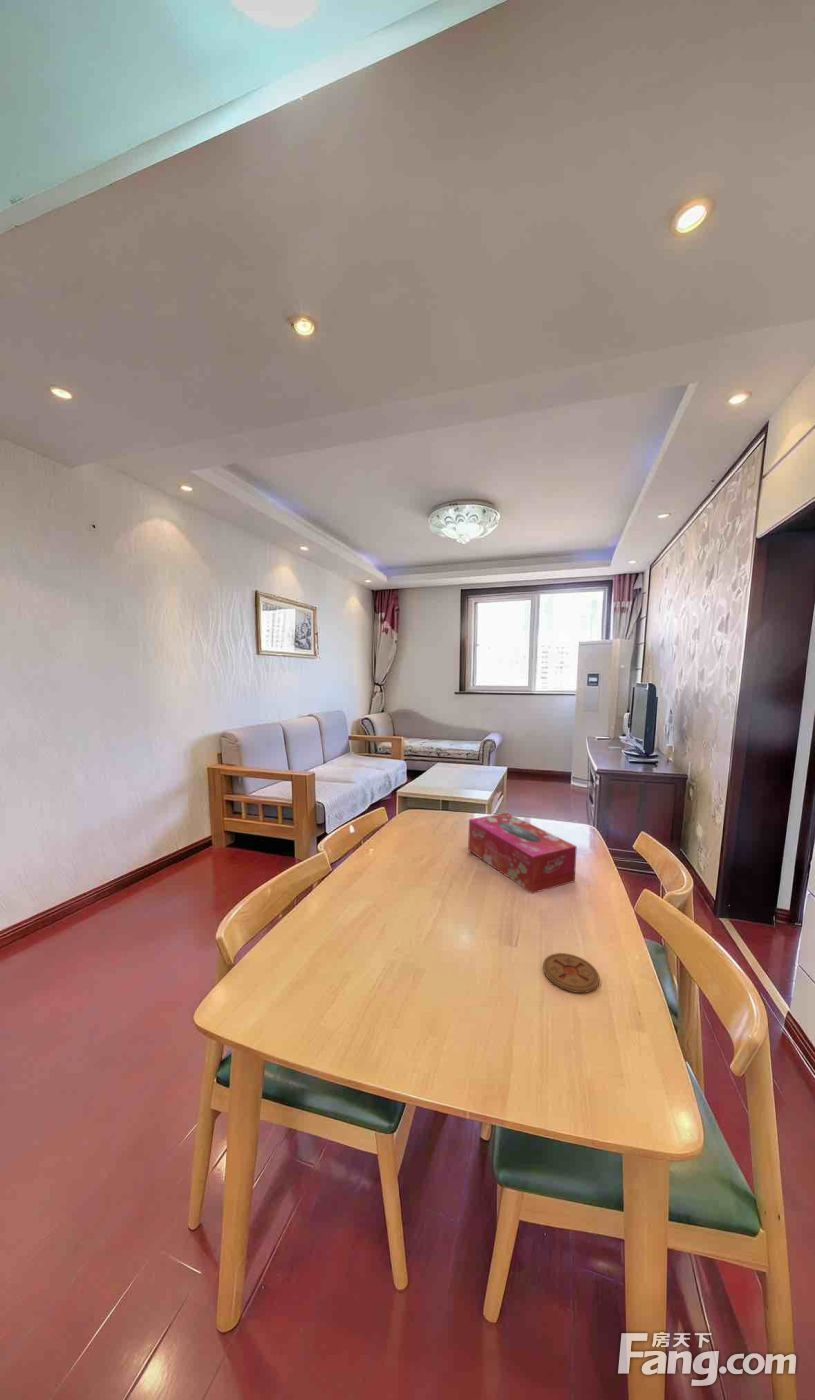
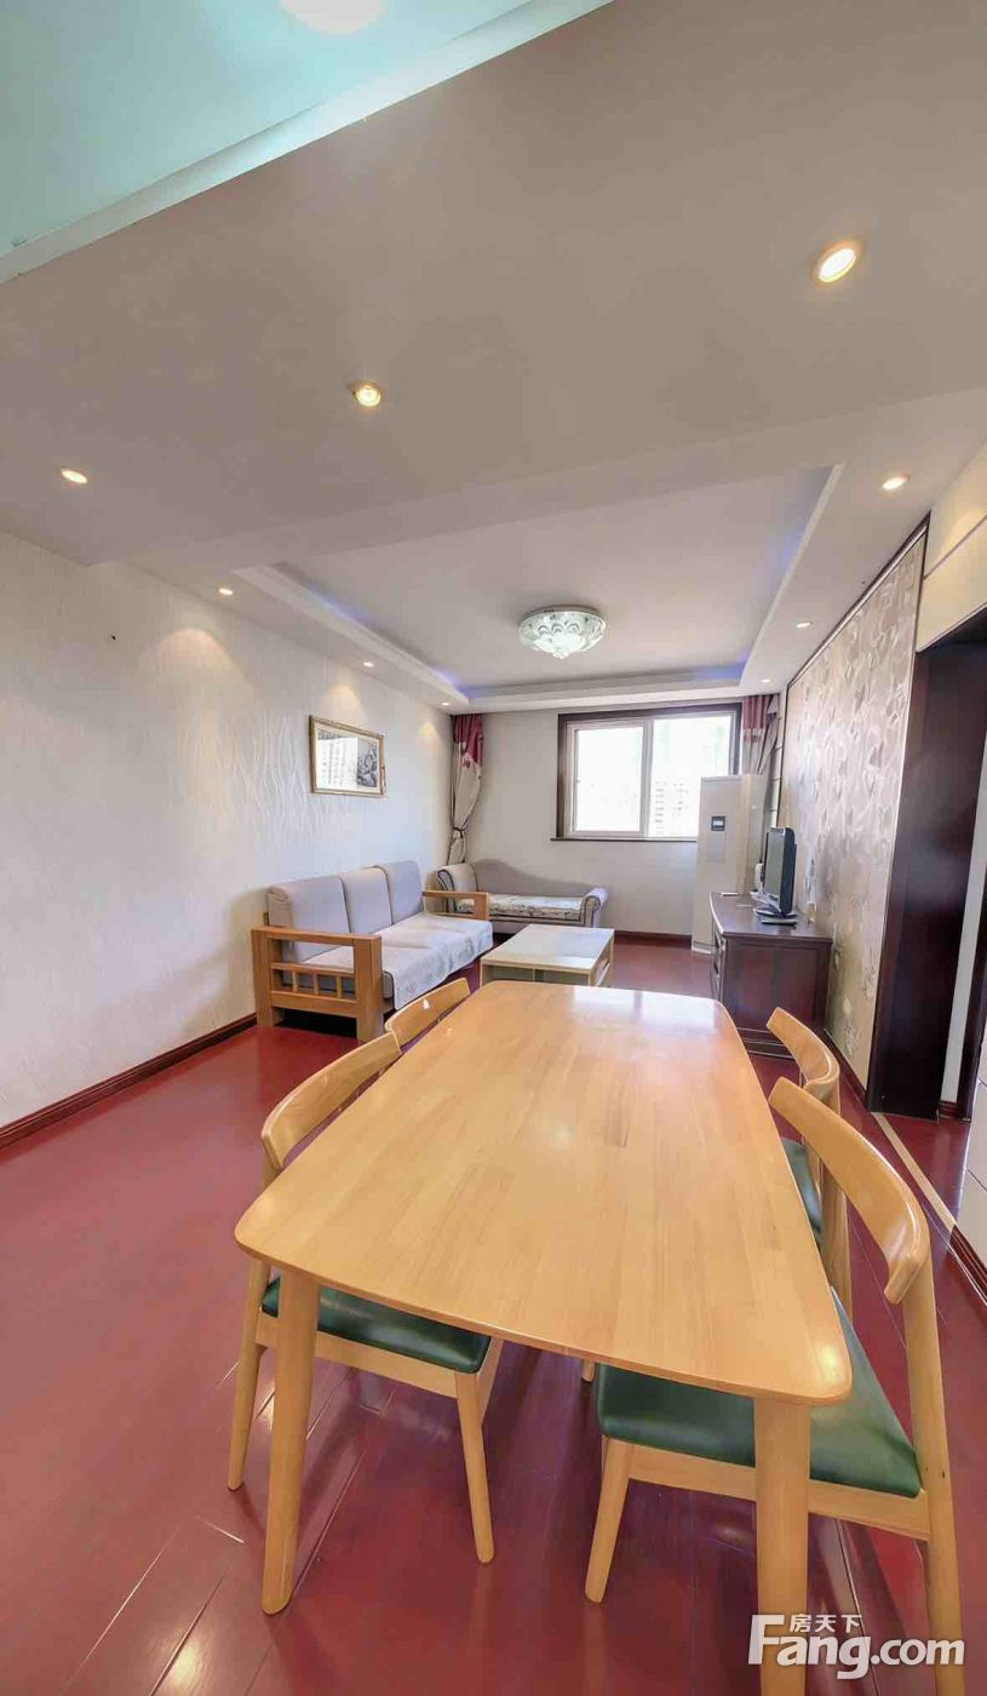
- tissue box (518, 848)
- coaster (570, 971)
